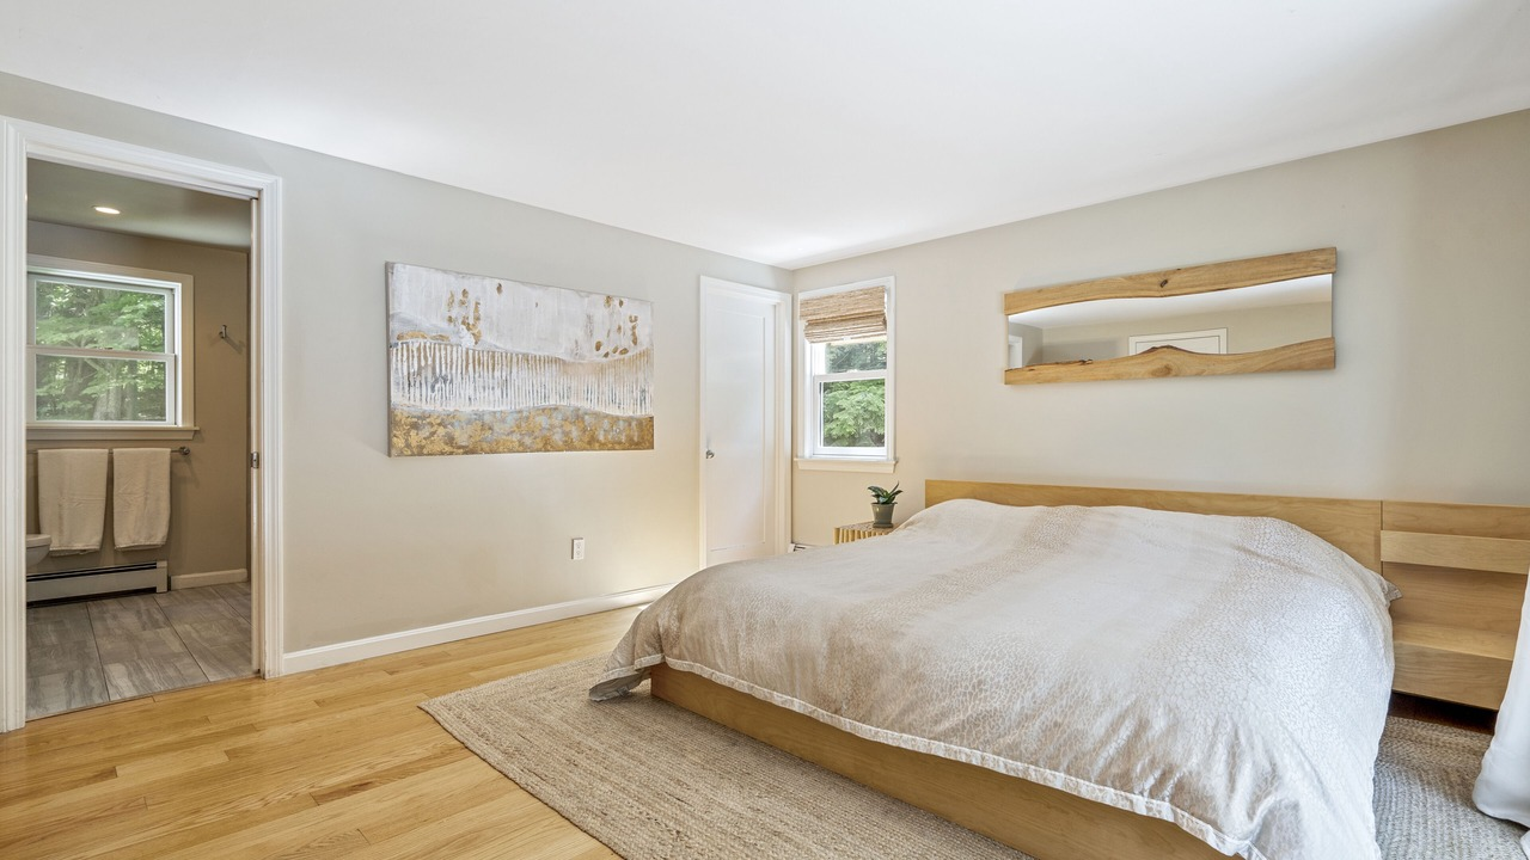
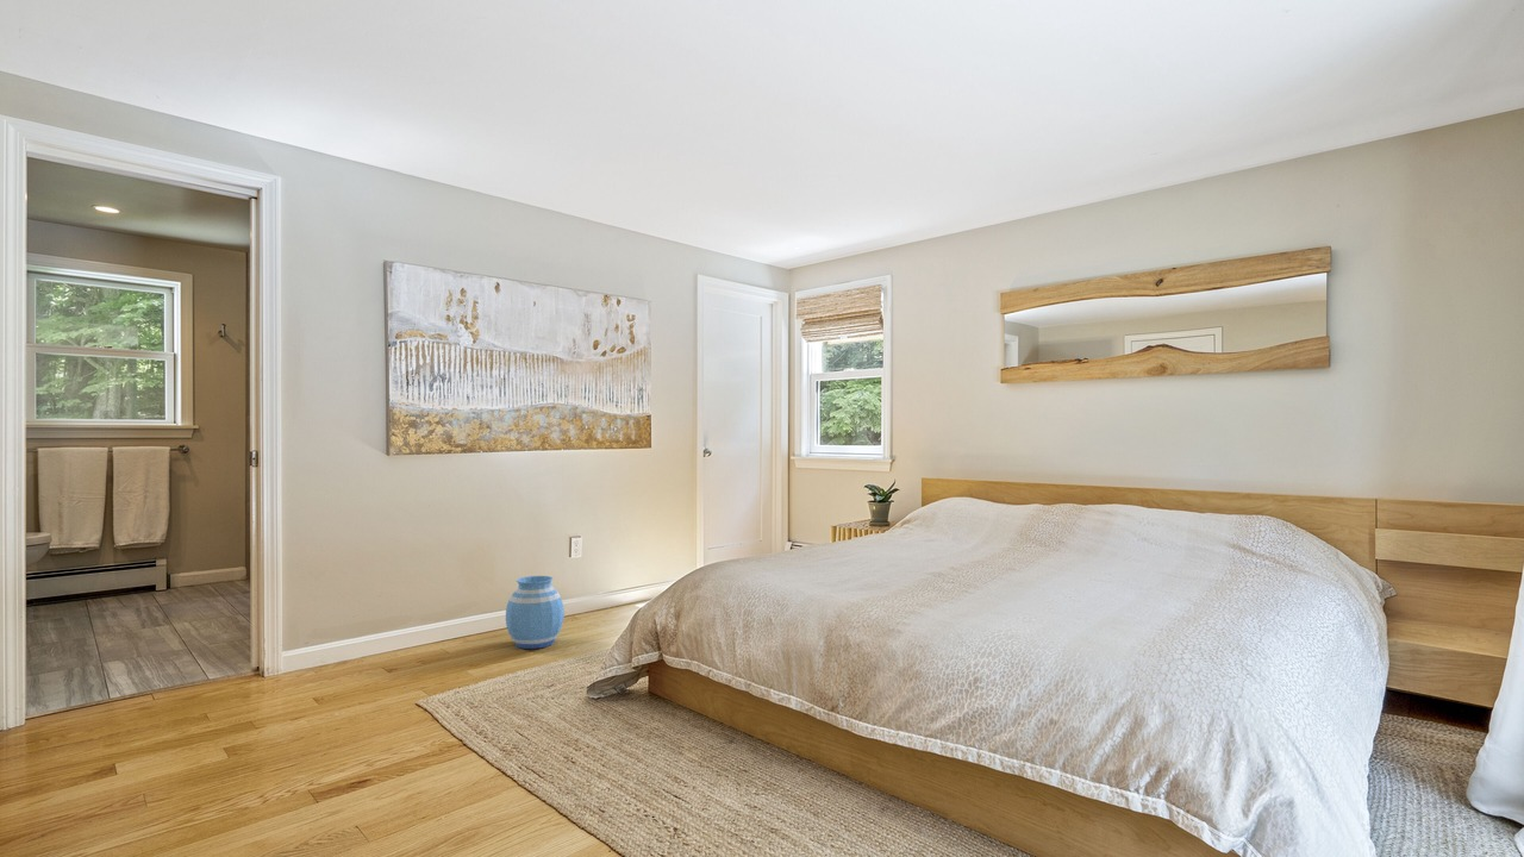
+ vase (535, 611)
